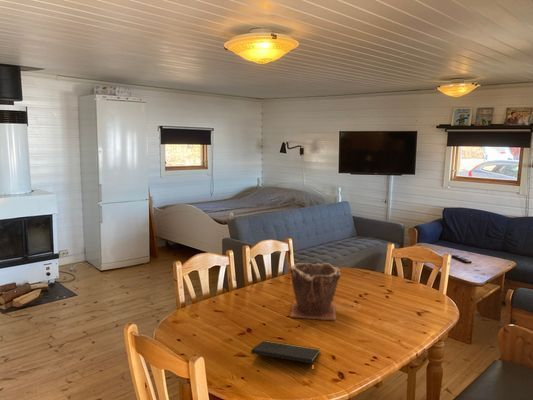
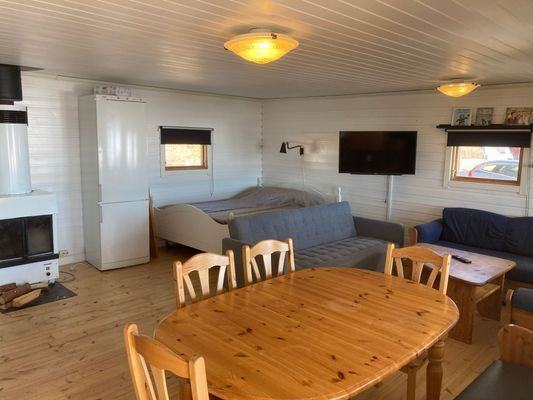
- notepad (286, 350)
- plant pot (314, 288)
